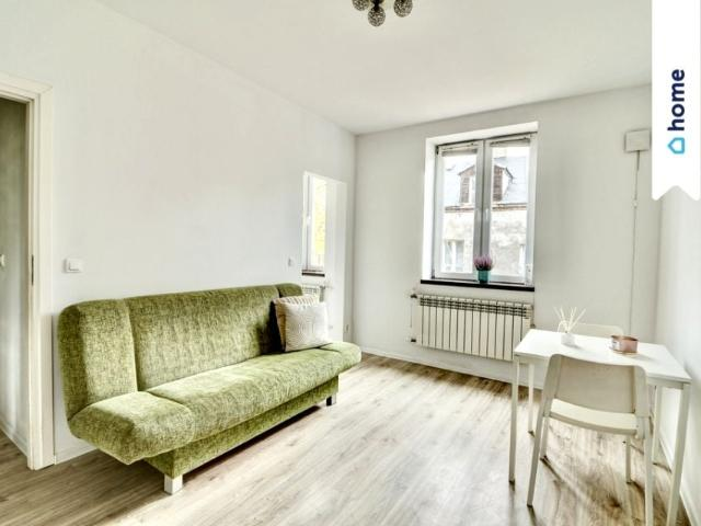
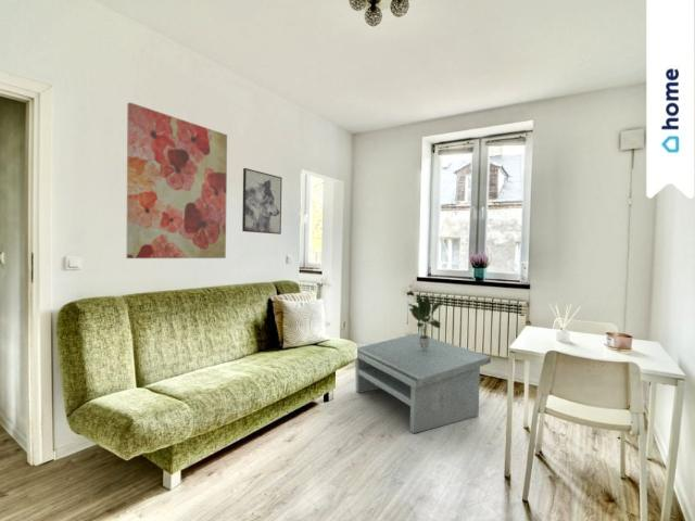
+ wall art (263, 203)
+ potted plant (428, 322)
+ coffee table (416, 374)
+ wall art (181, 189)
